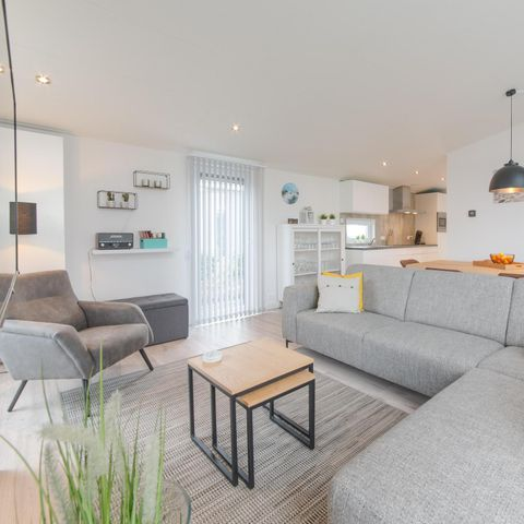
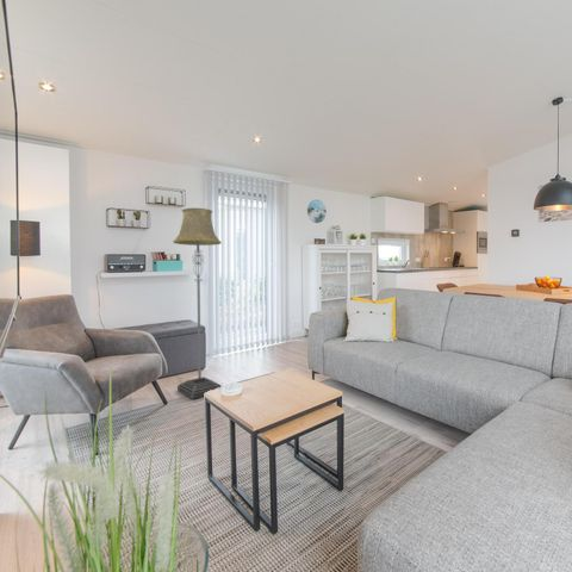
+ floor lamp (198, 300)
